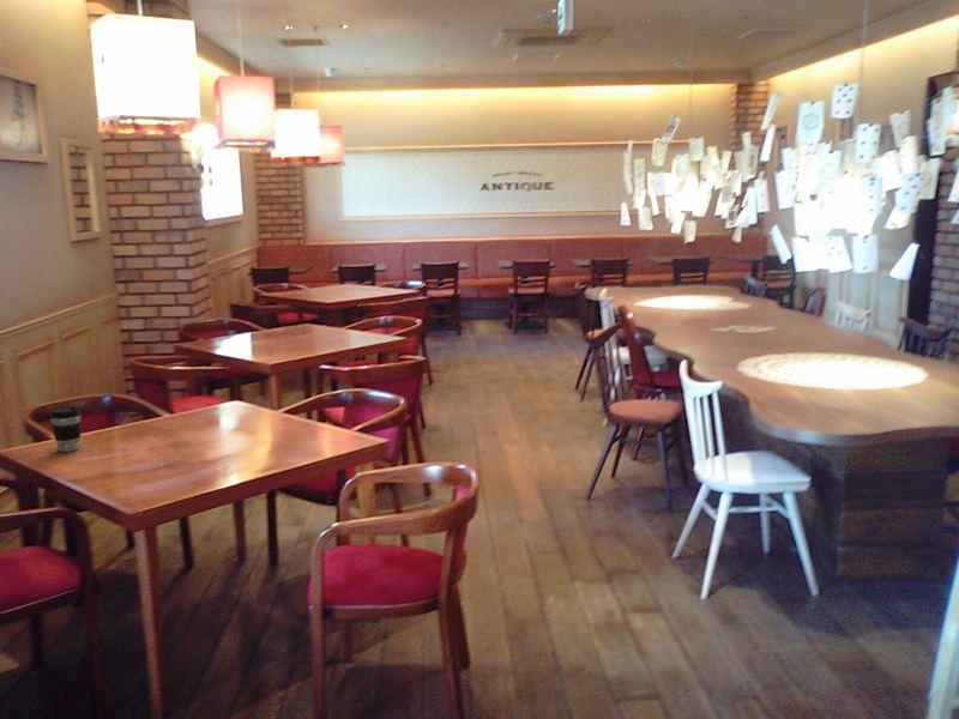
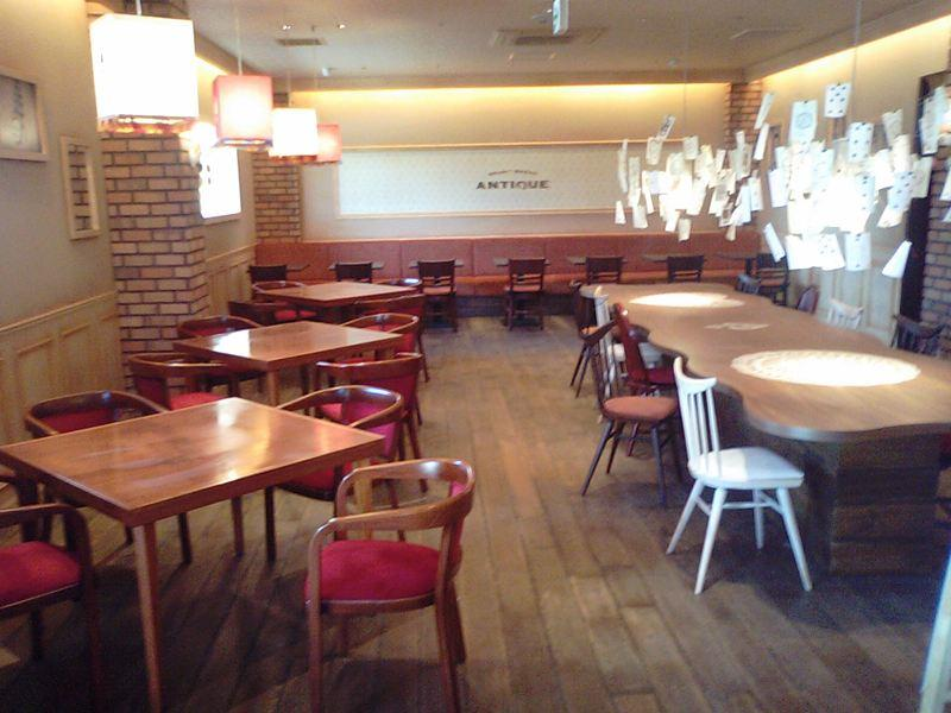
- coffee cup (66, 429)
